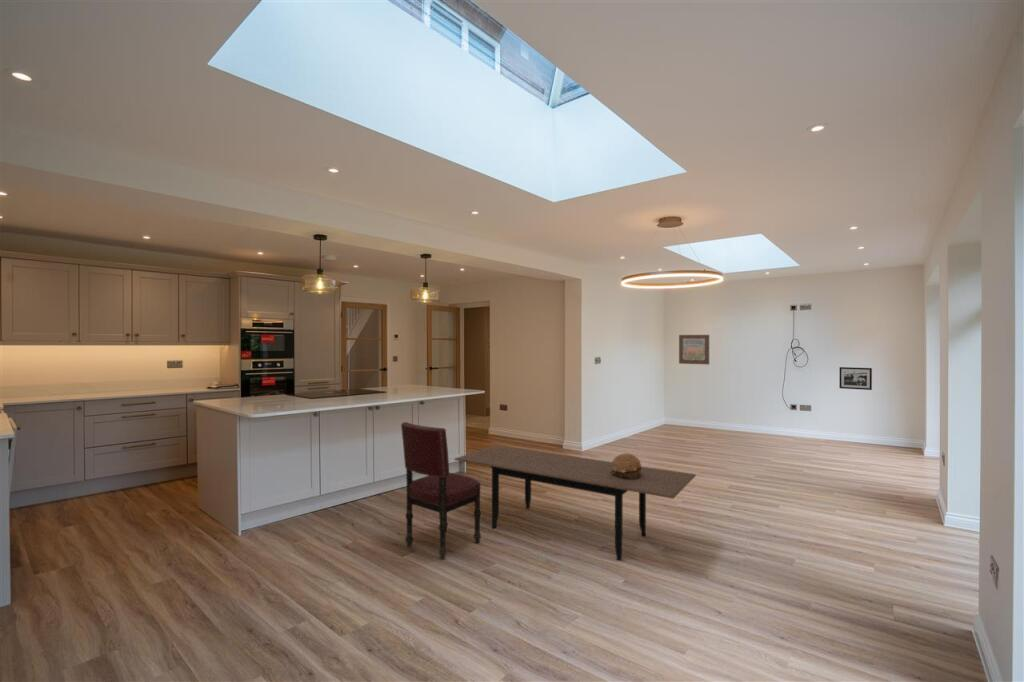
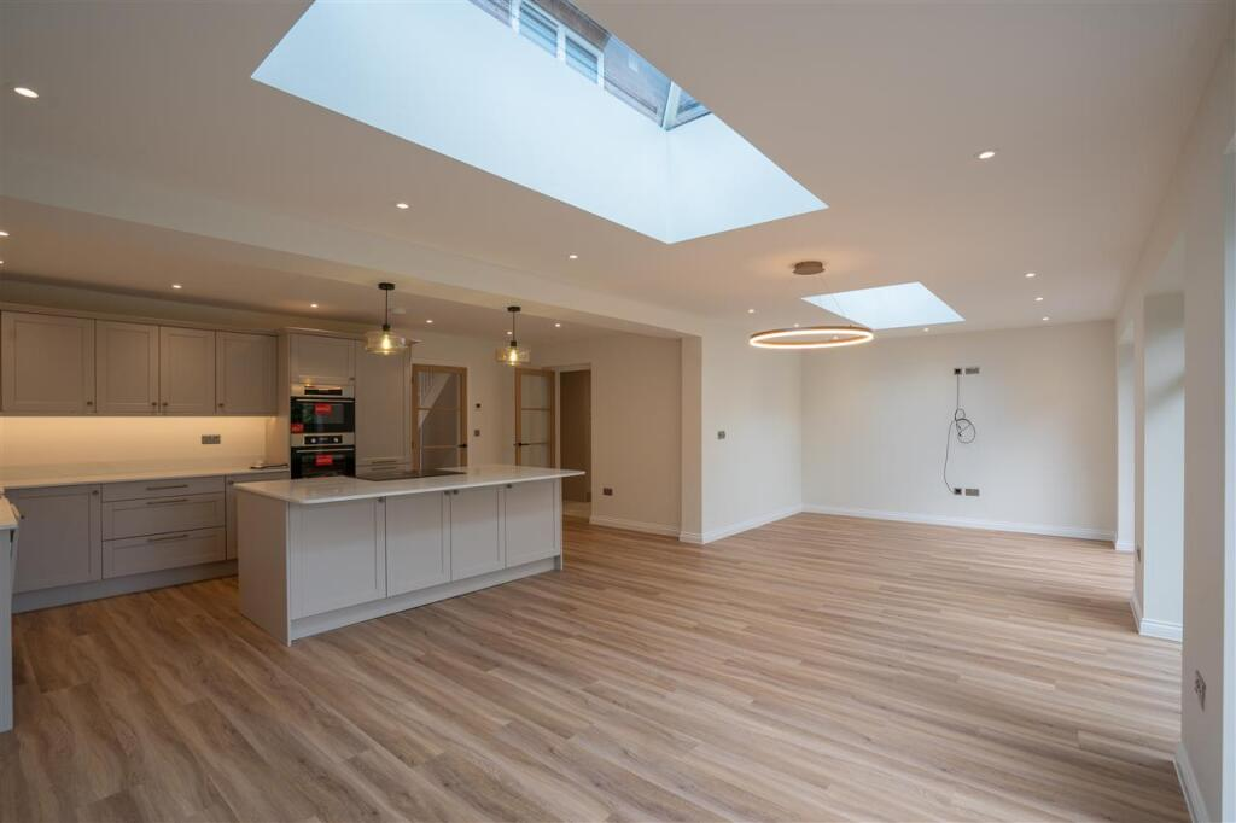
- picture frame (855, 378)
- decorative bowl (626, 464)
- wall art (693, 349)
- dining table (568, 487)
- dining chair (441, 483)
